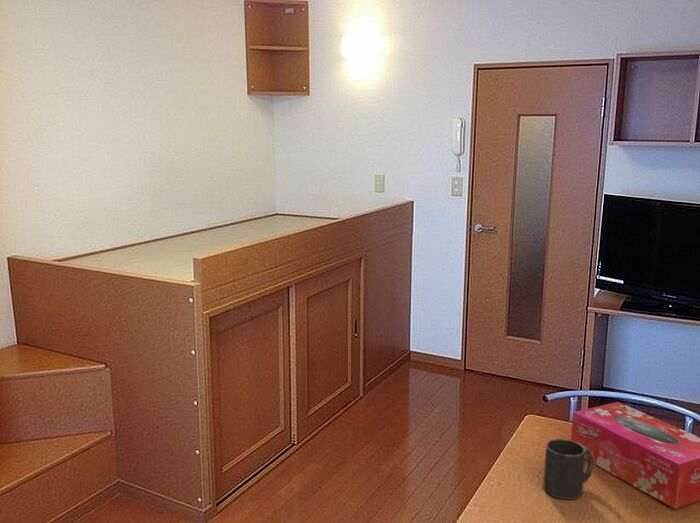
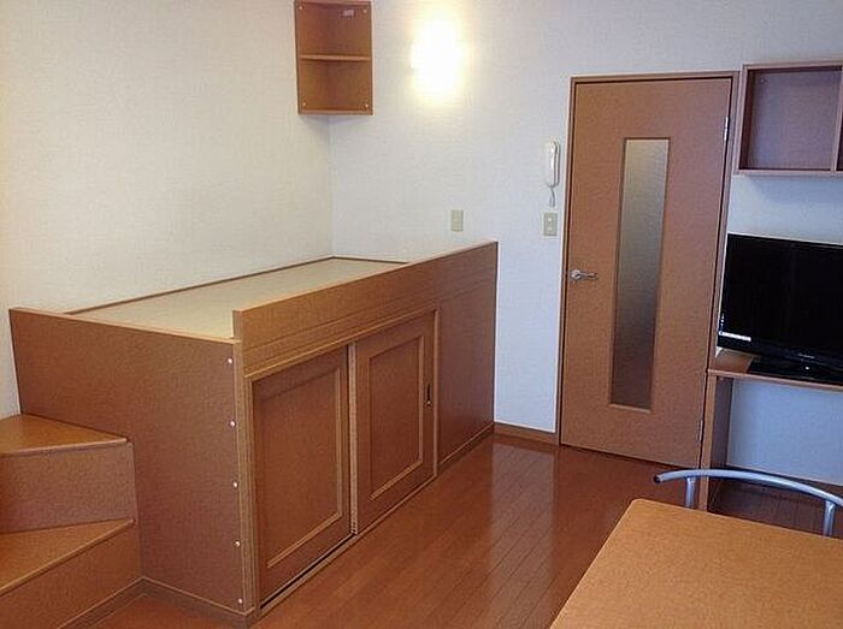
- mug (571, 467)
- tissue box (643, 449)
